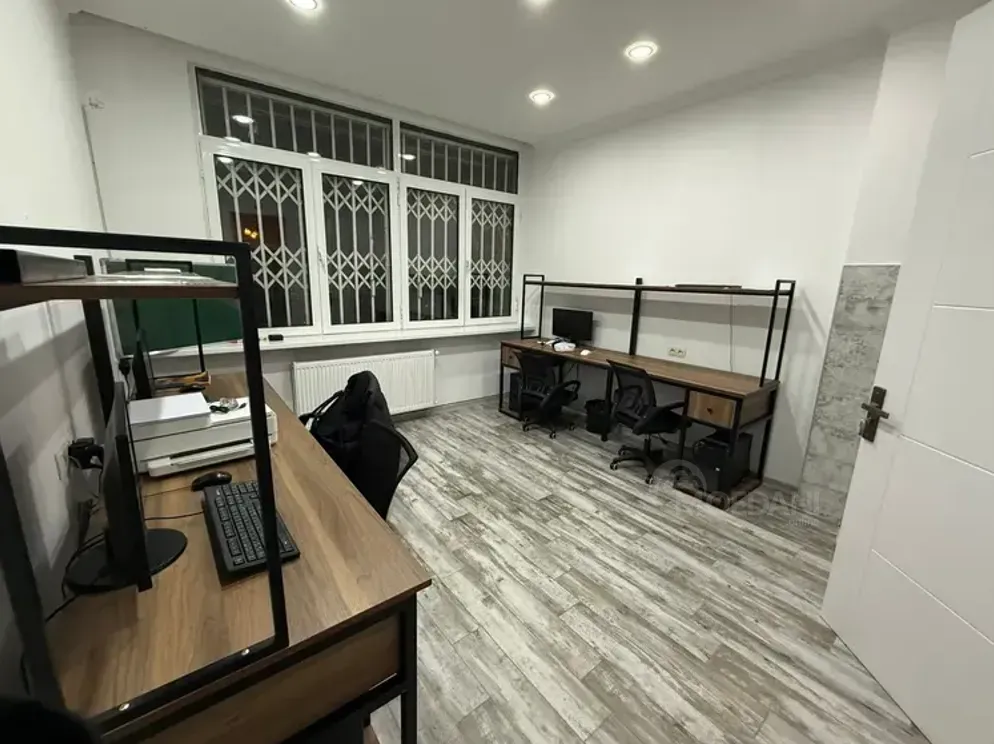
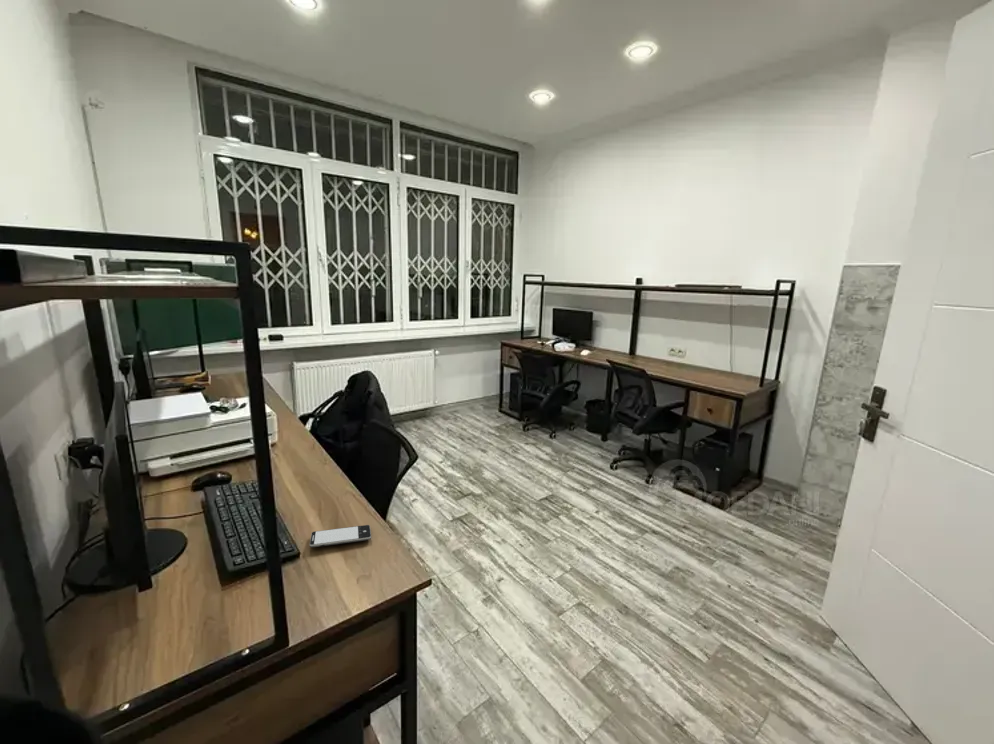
+ smartphone (341, 535)
